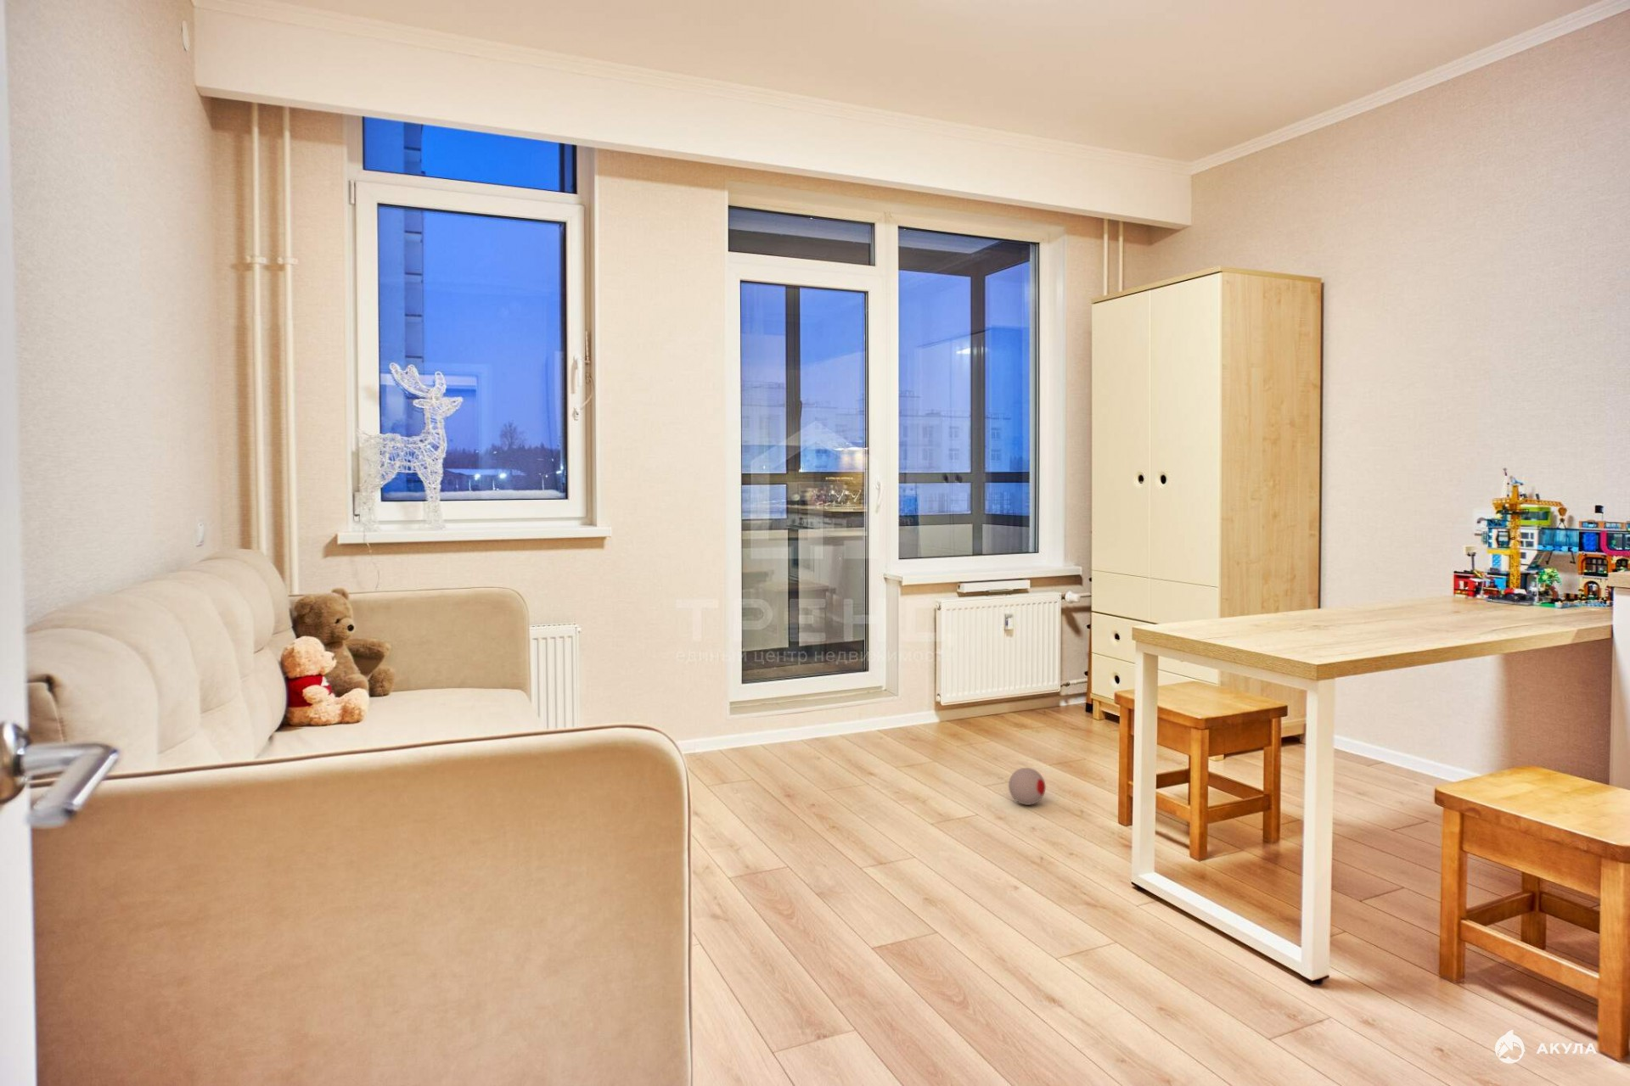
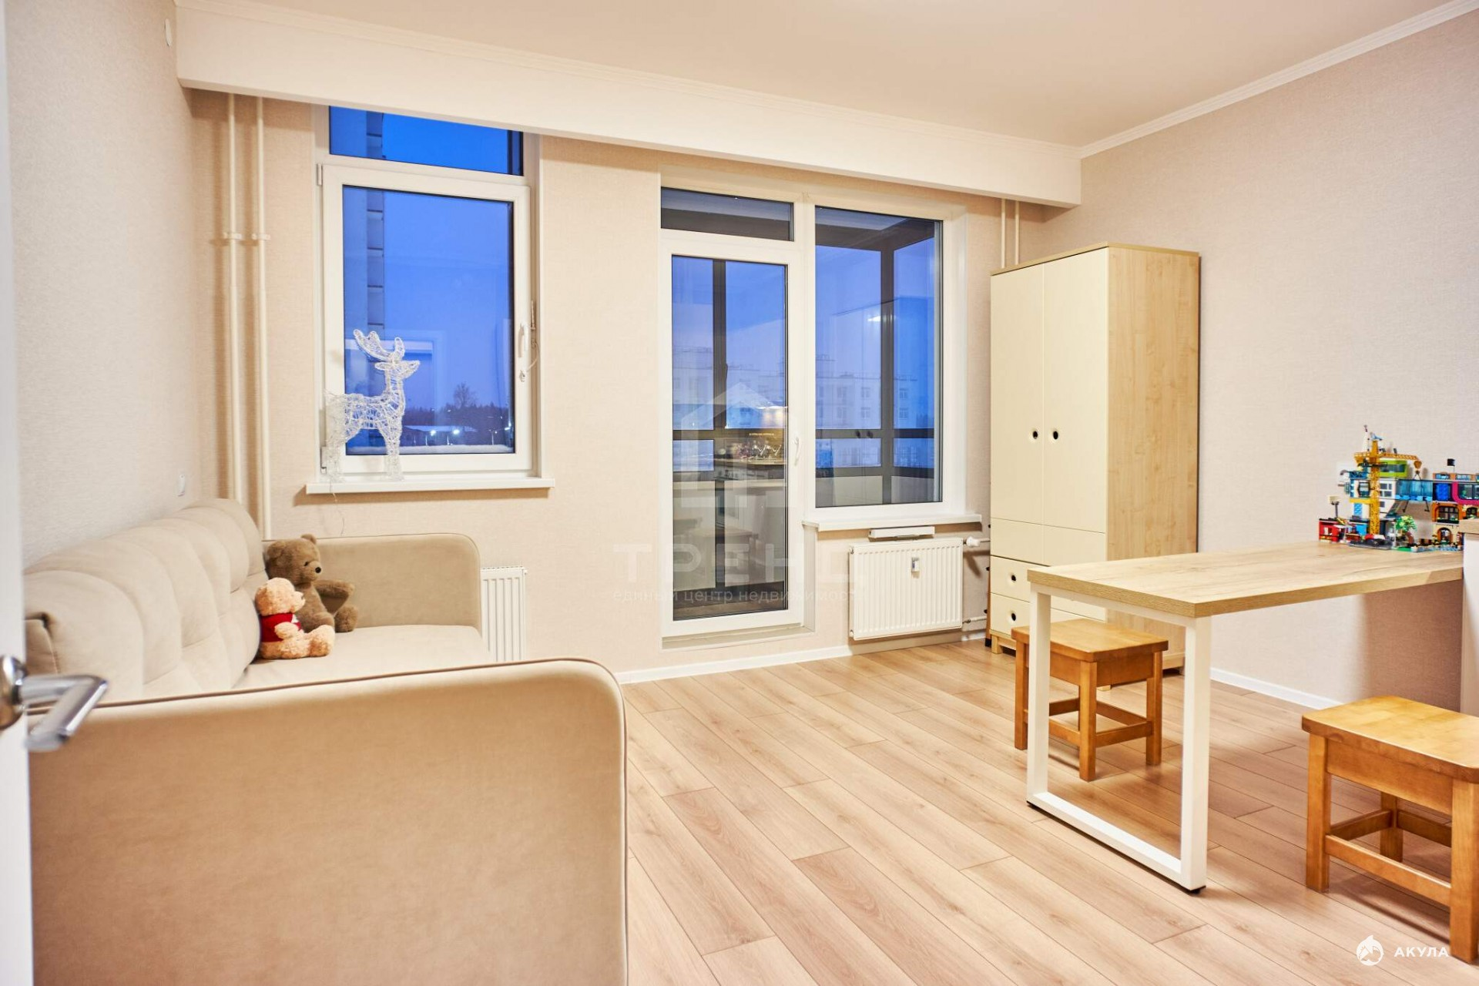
- ball (1026, 785)
